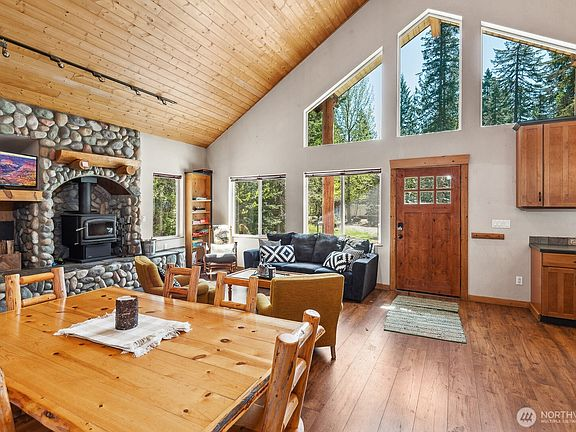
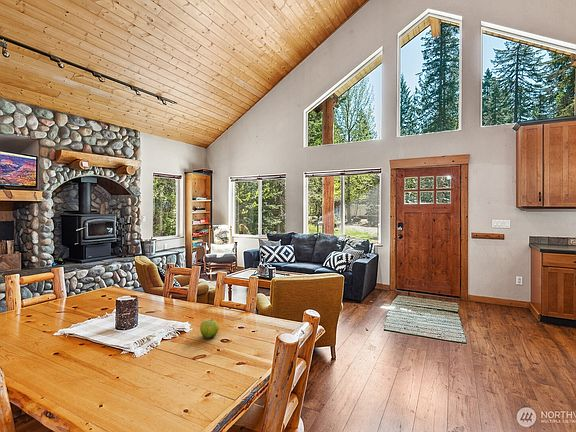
+ fruit (209, 327)
